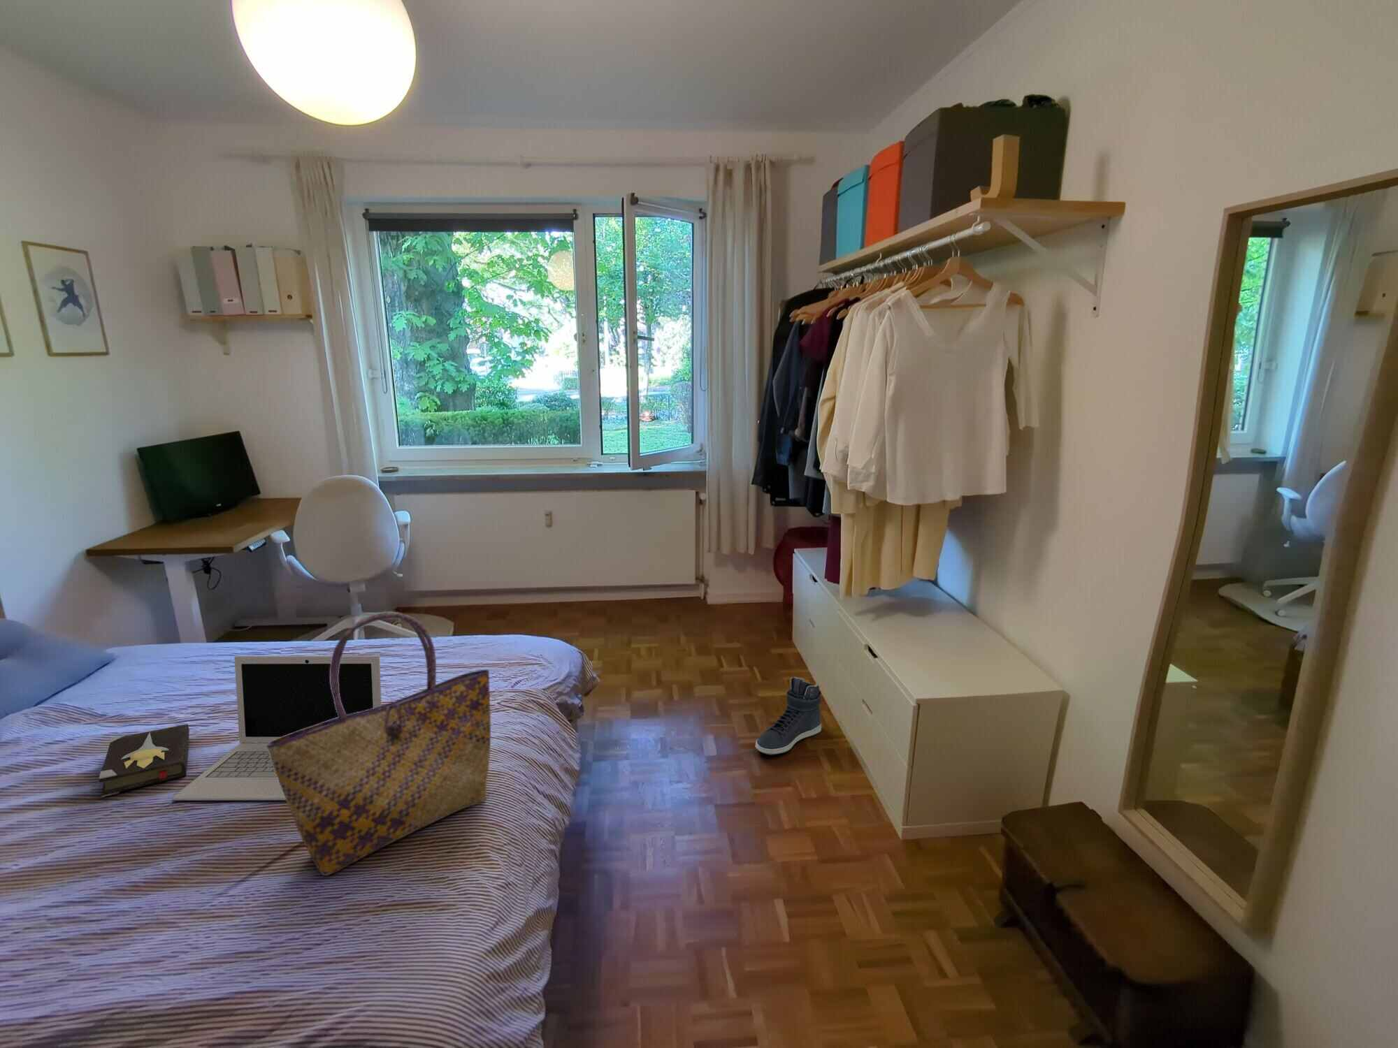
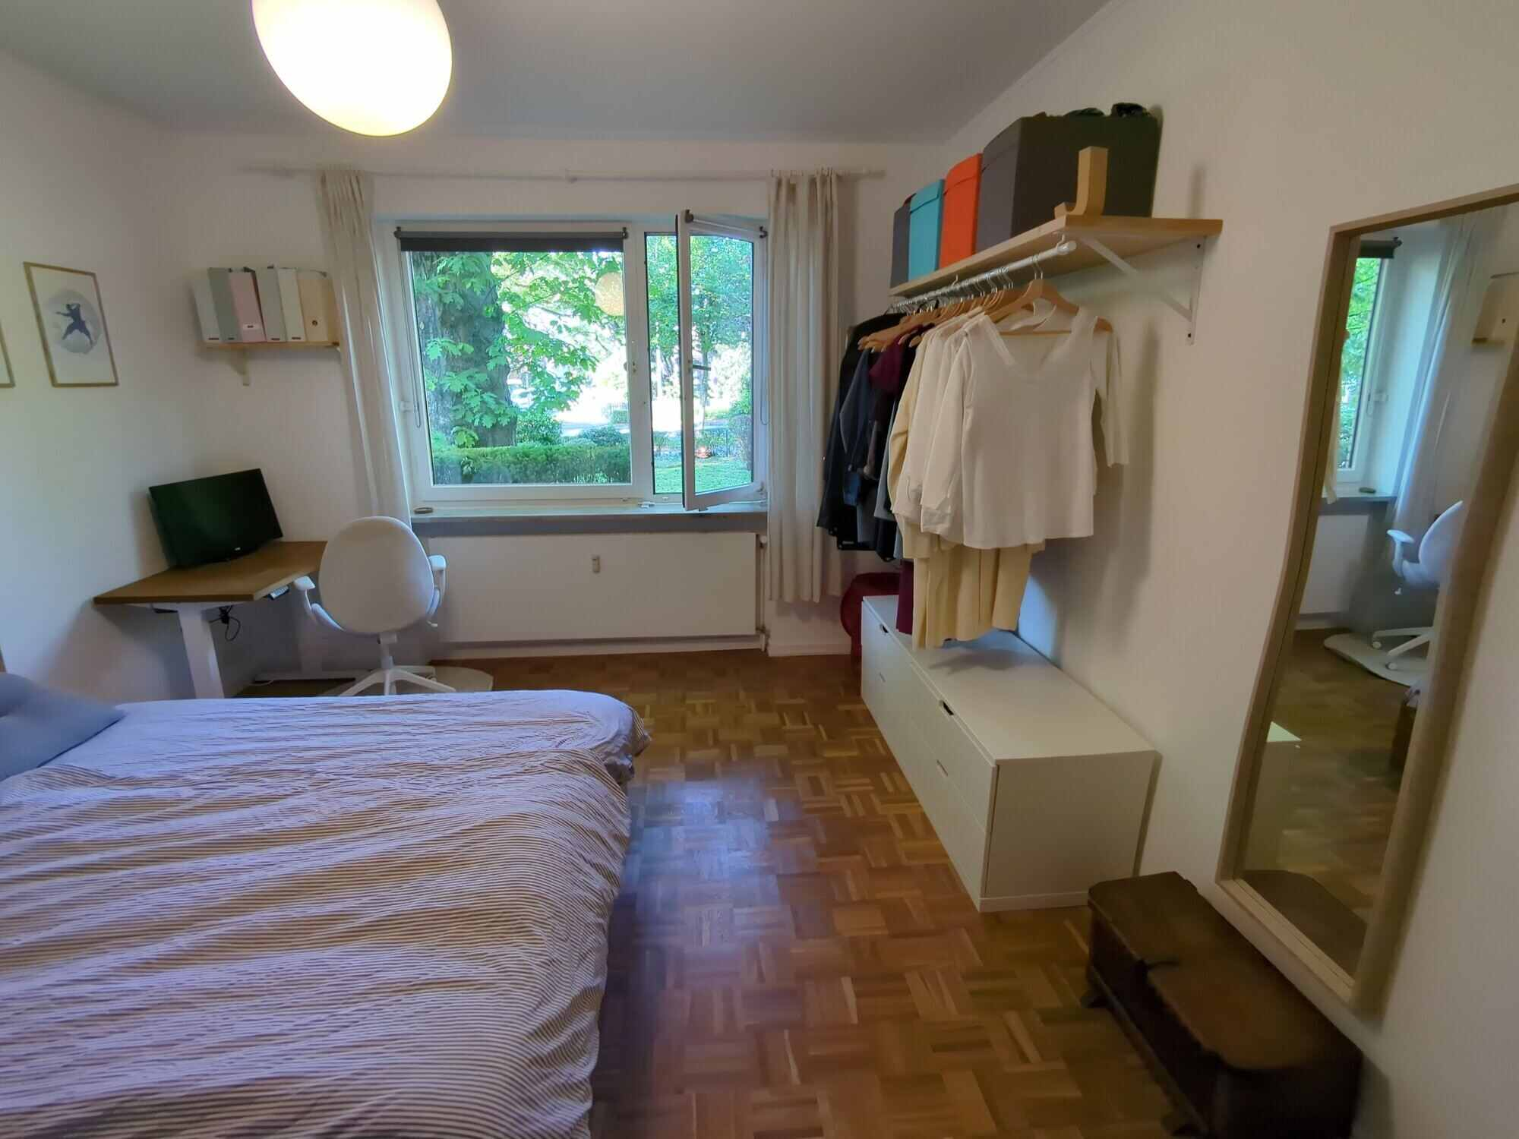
- laptop (283, 724)
- sneaker (790, 712)
- hardback book (146, 755)
- tote bag (392, 724)
